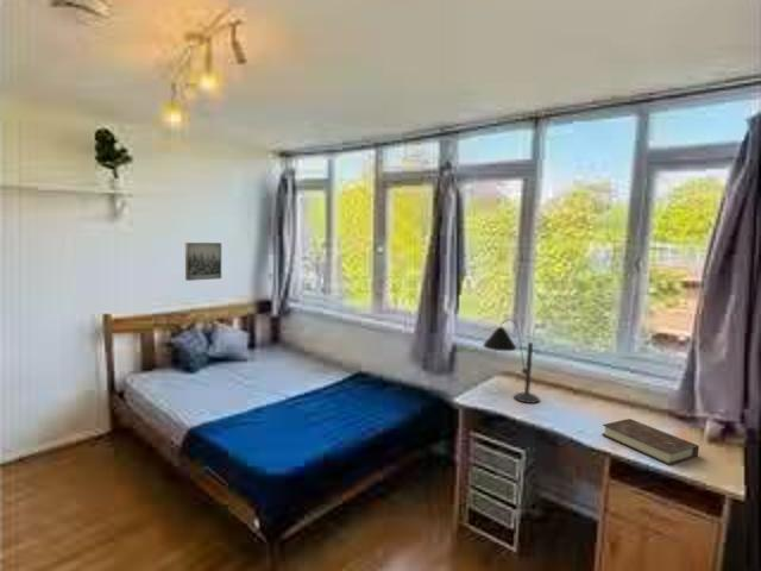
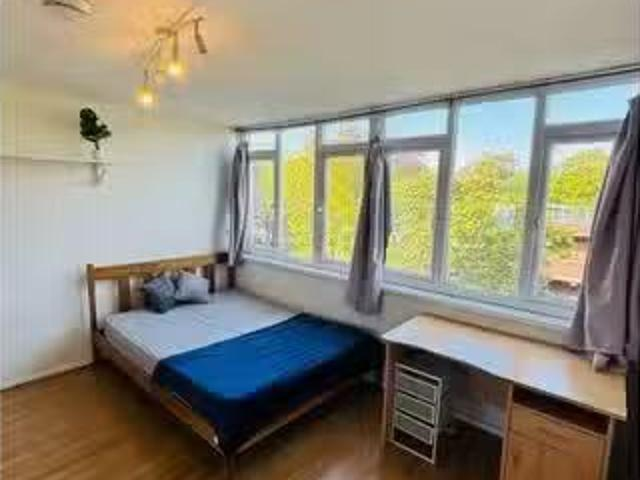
- book (647, 439)
- desk lamp (511, 350)
- wall art (203, 261)
